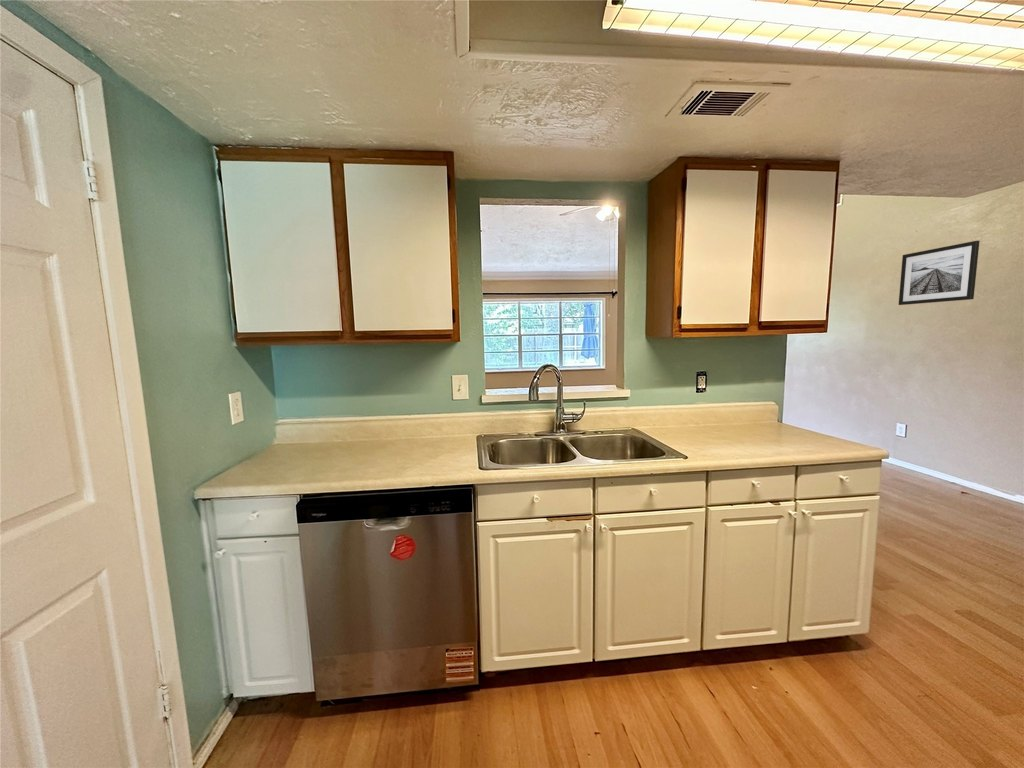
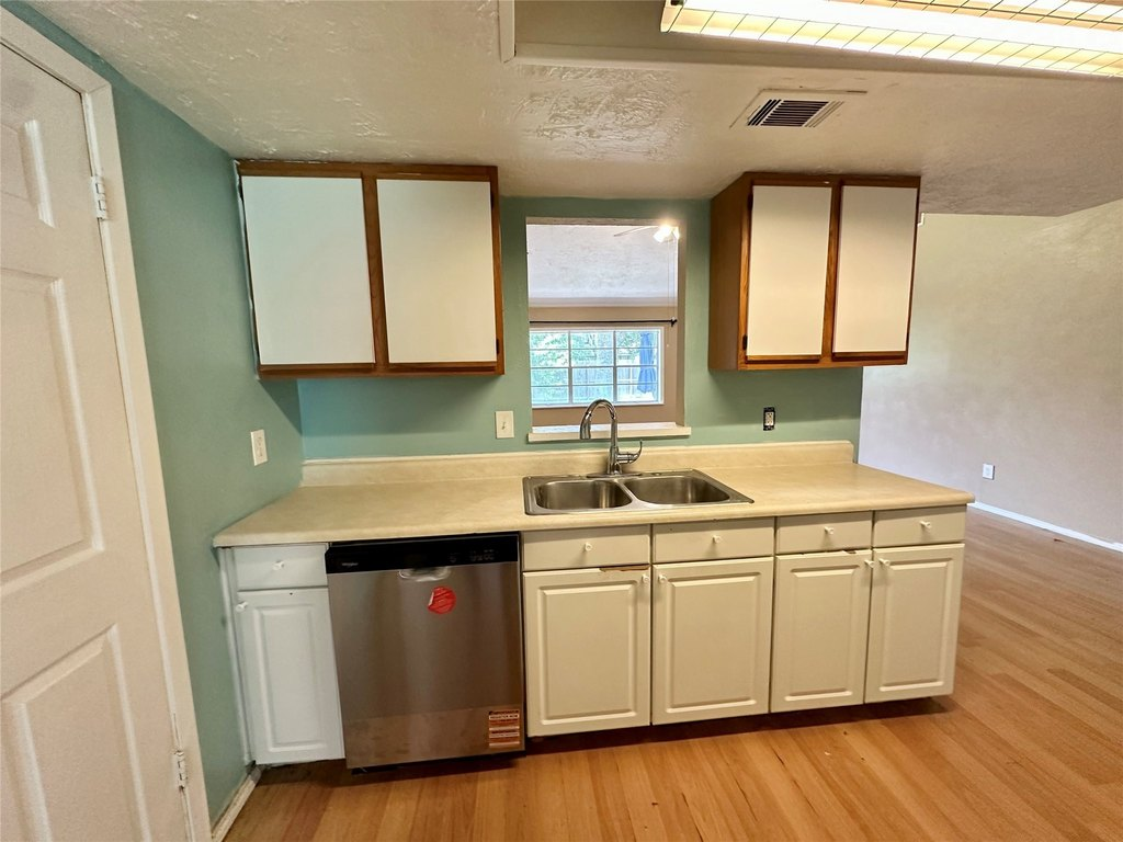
- wall art (935, 275)
